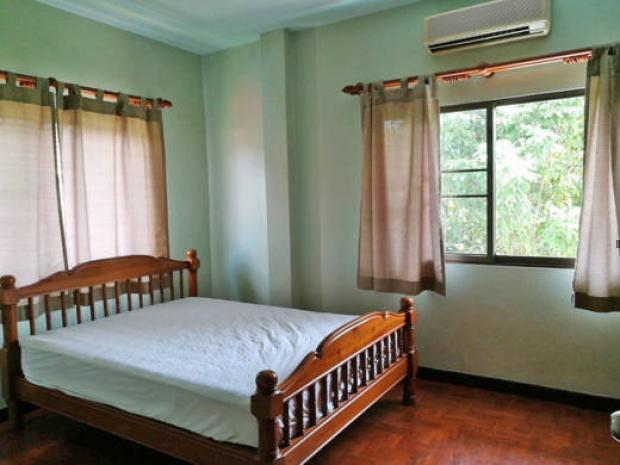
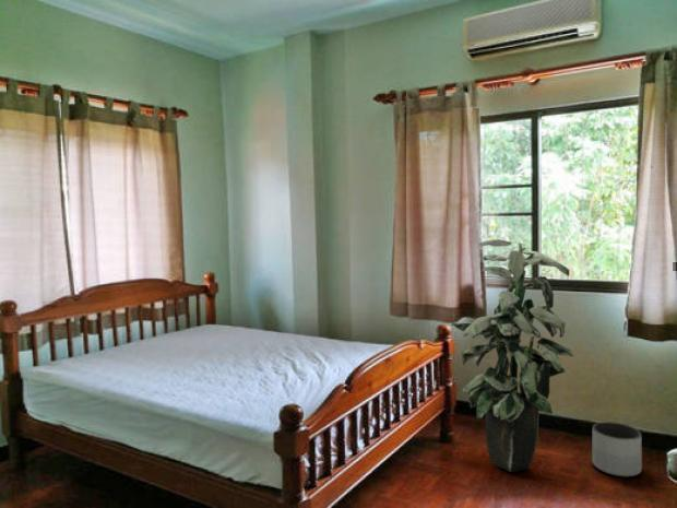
+ indoor plant (509, 351)
+ planter (616, 449)
